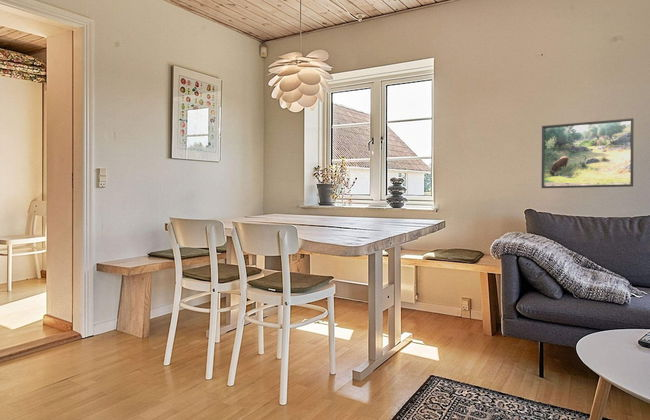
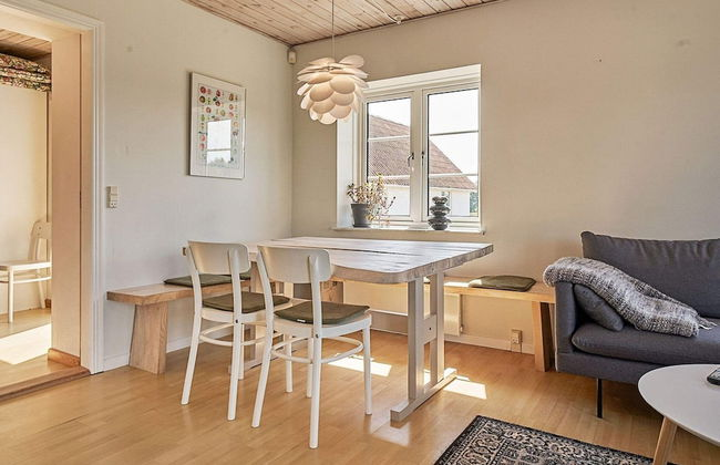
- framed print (585, 154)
